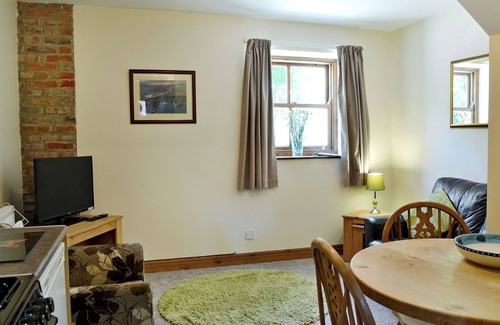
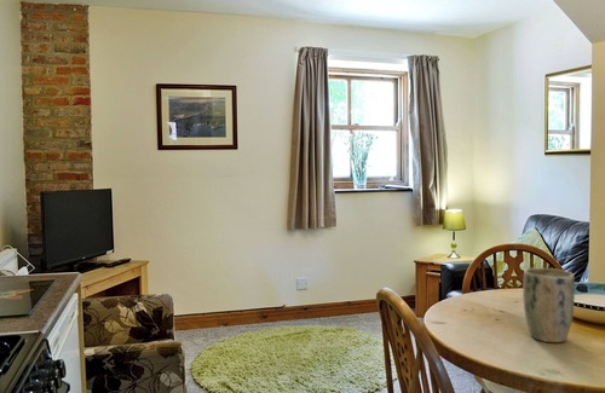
+ plant pot (547, 305)
